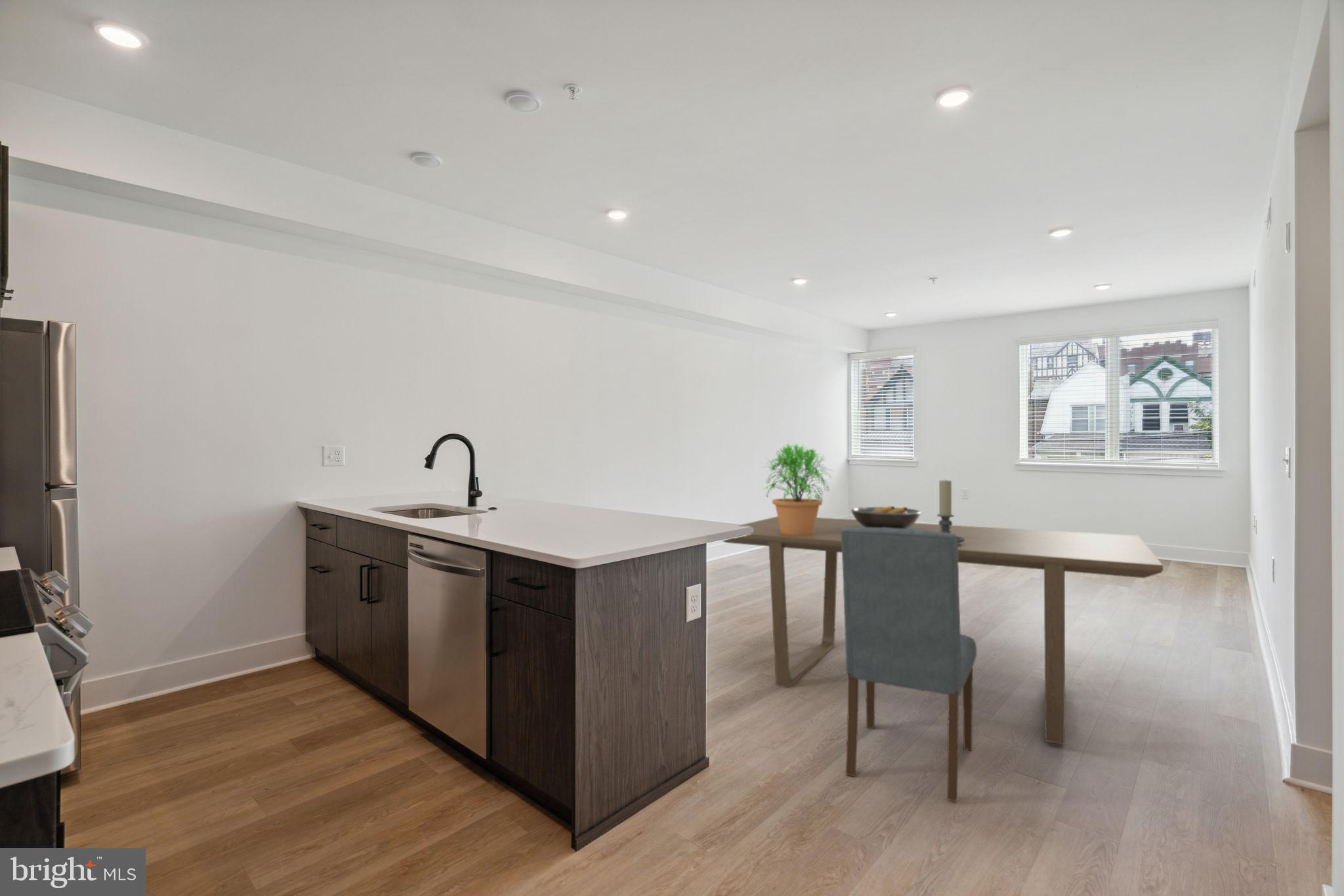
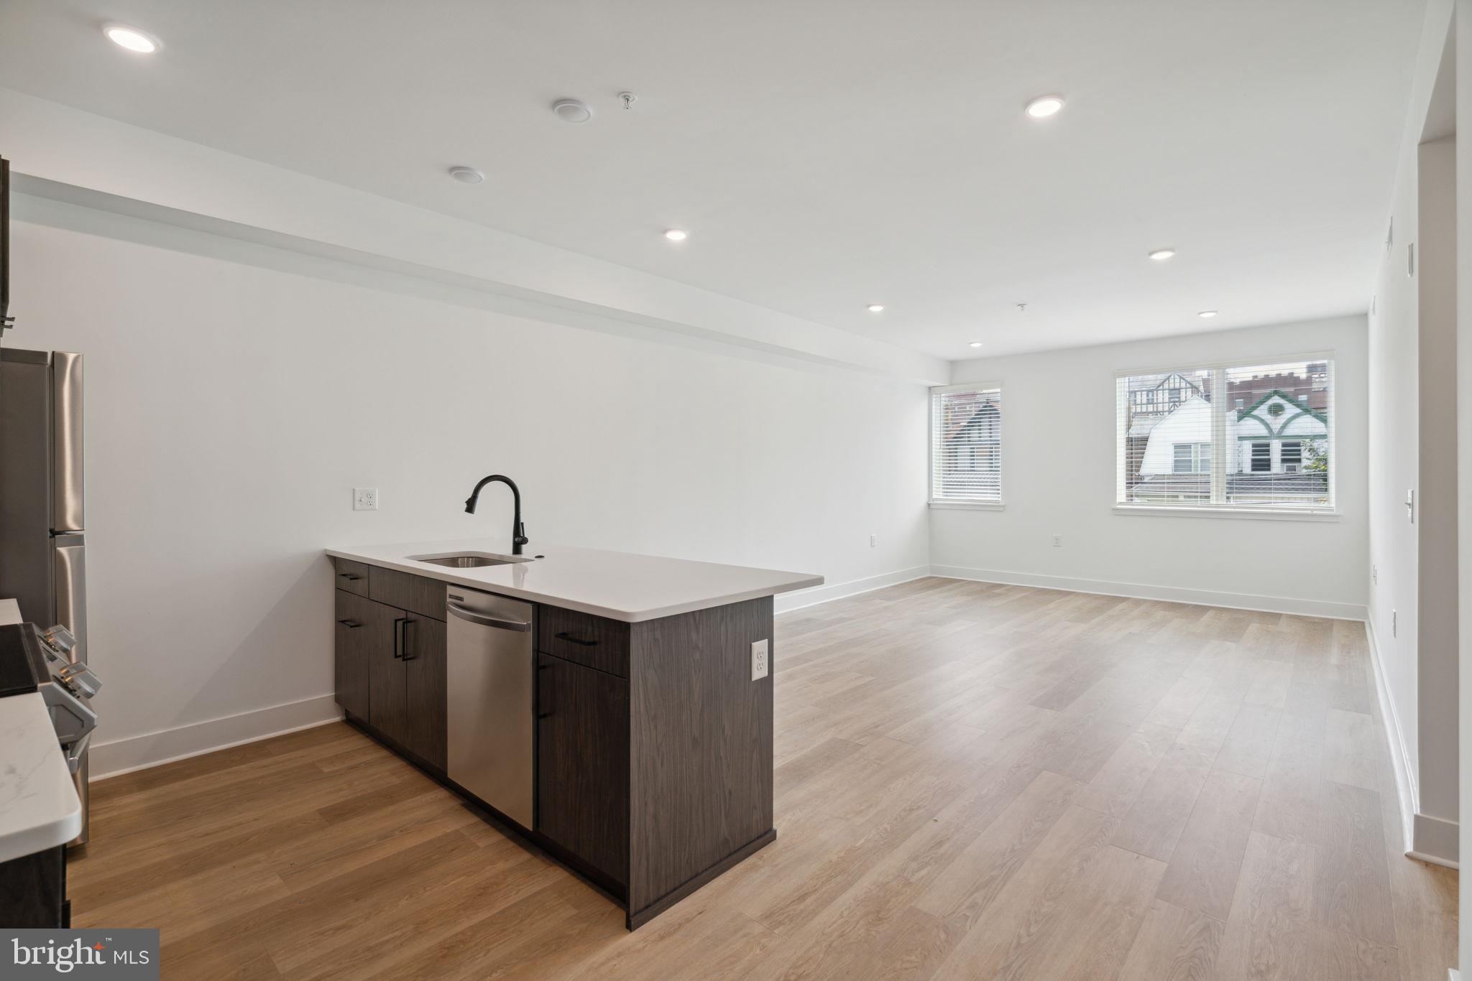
- candle holder (946, 510)
- potted plant (798, 487)
- fruit bowl (885, 517)
- dining table (959, 562)
- dining chair (908, 641)
